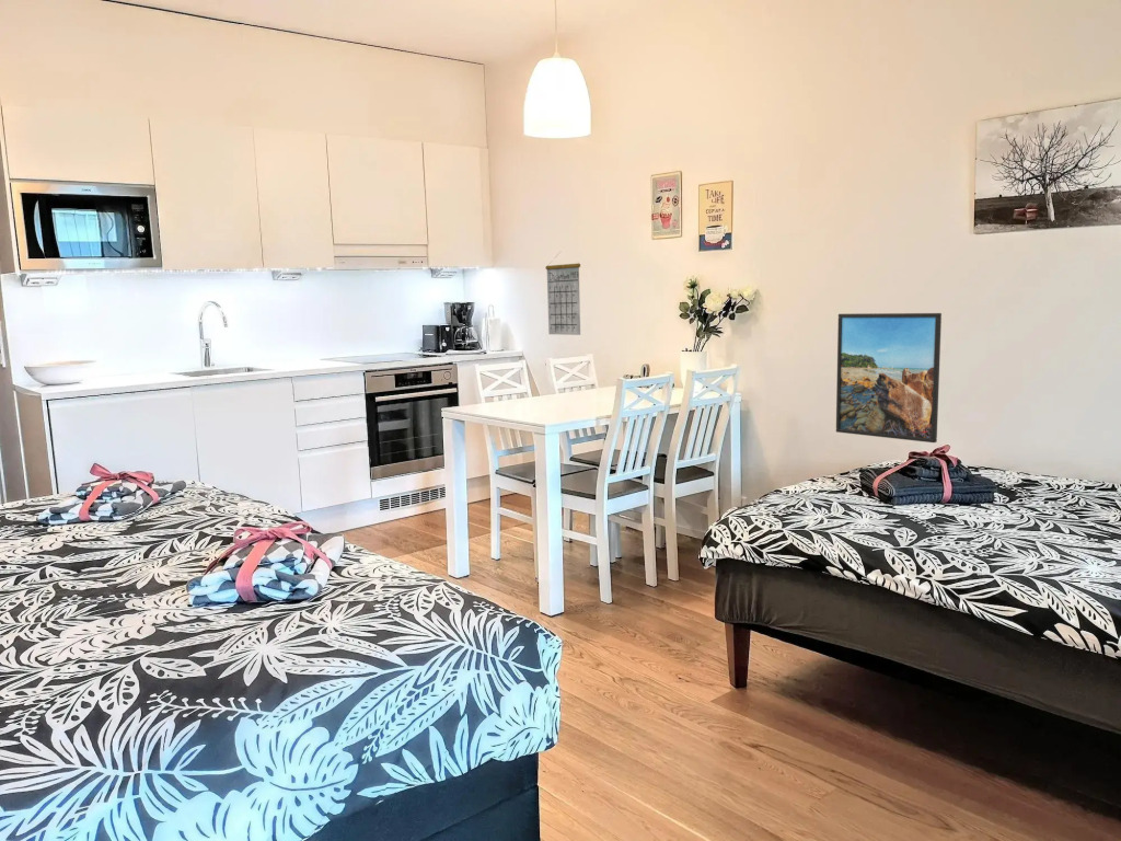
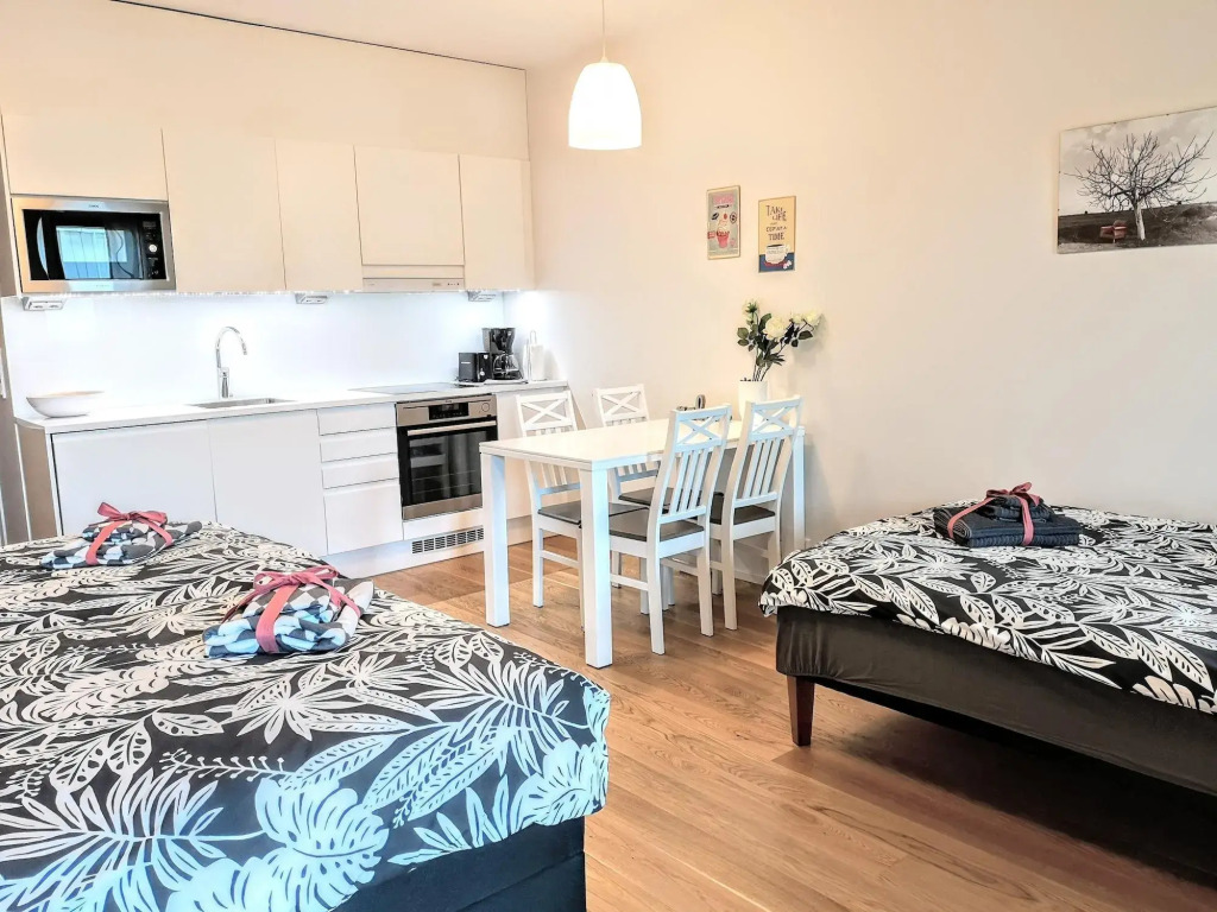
- calendar (563, 291)
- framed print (886, 376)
